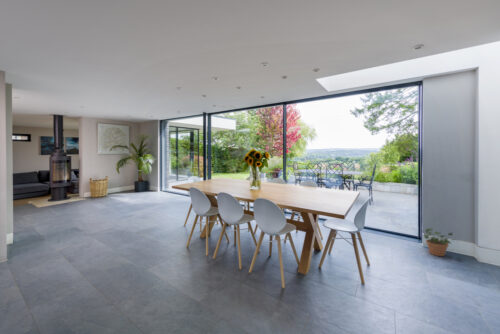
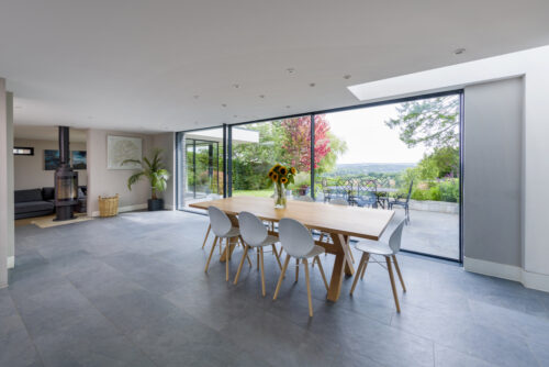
- potted plant (439, 242)
